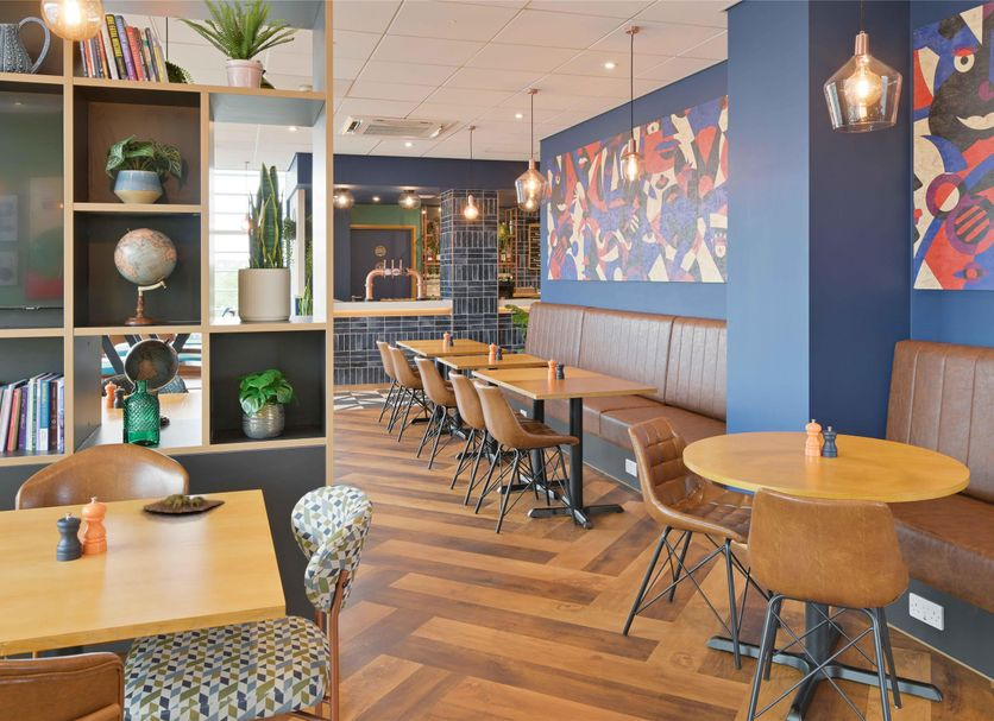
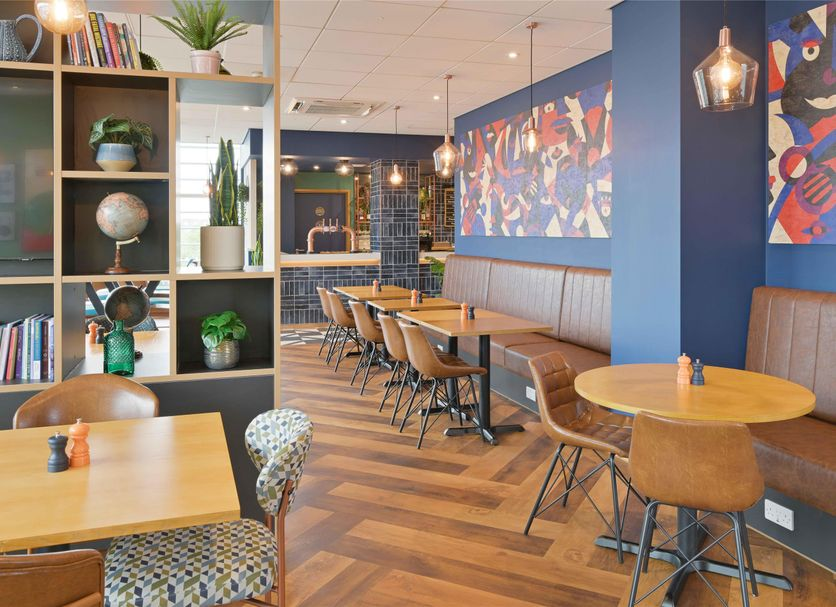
- succulent plant (180, 500)
